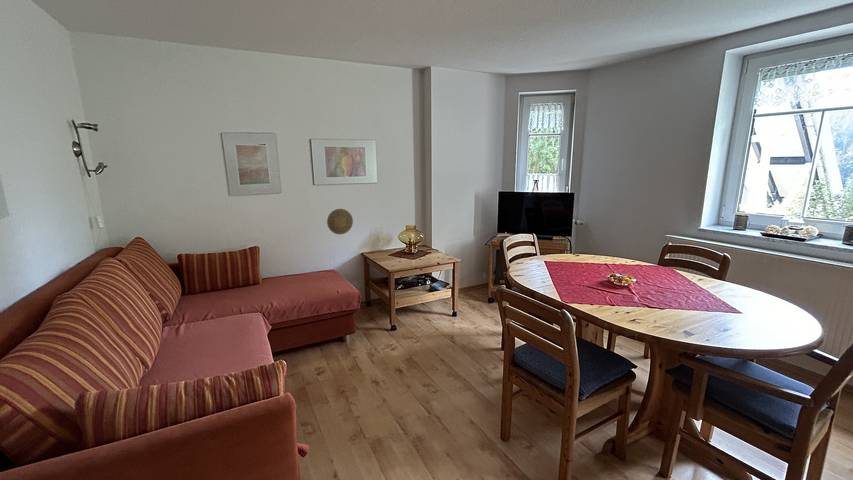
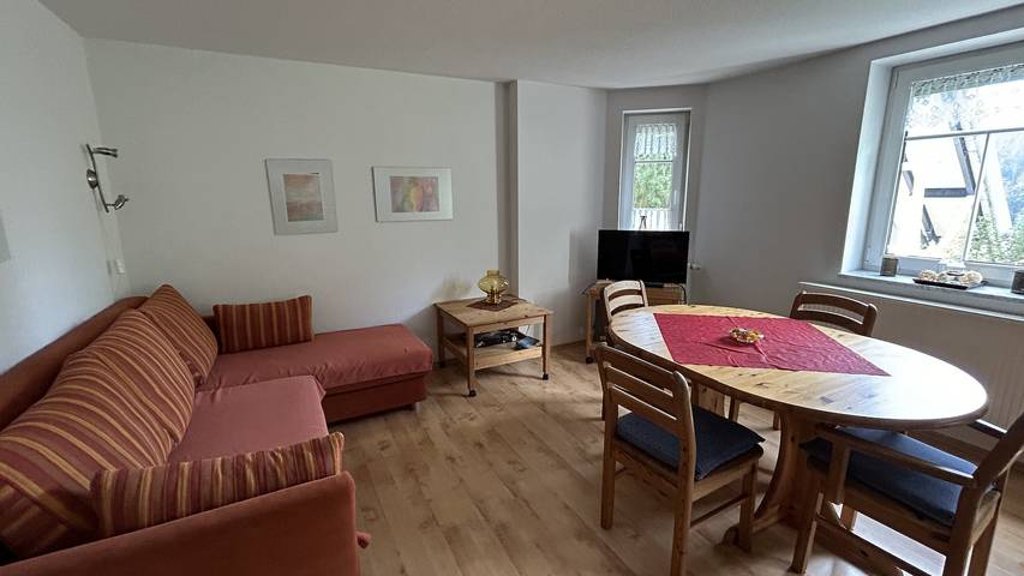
- decorative plate (340, 221)
